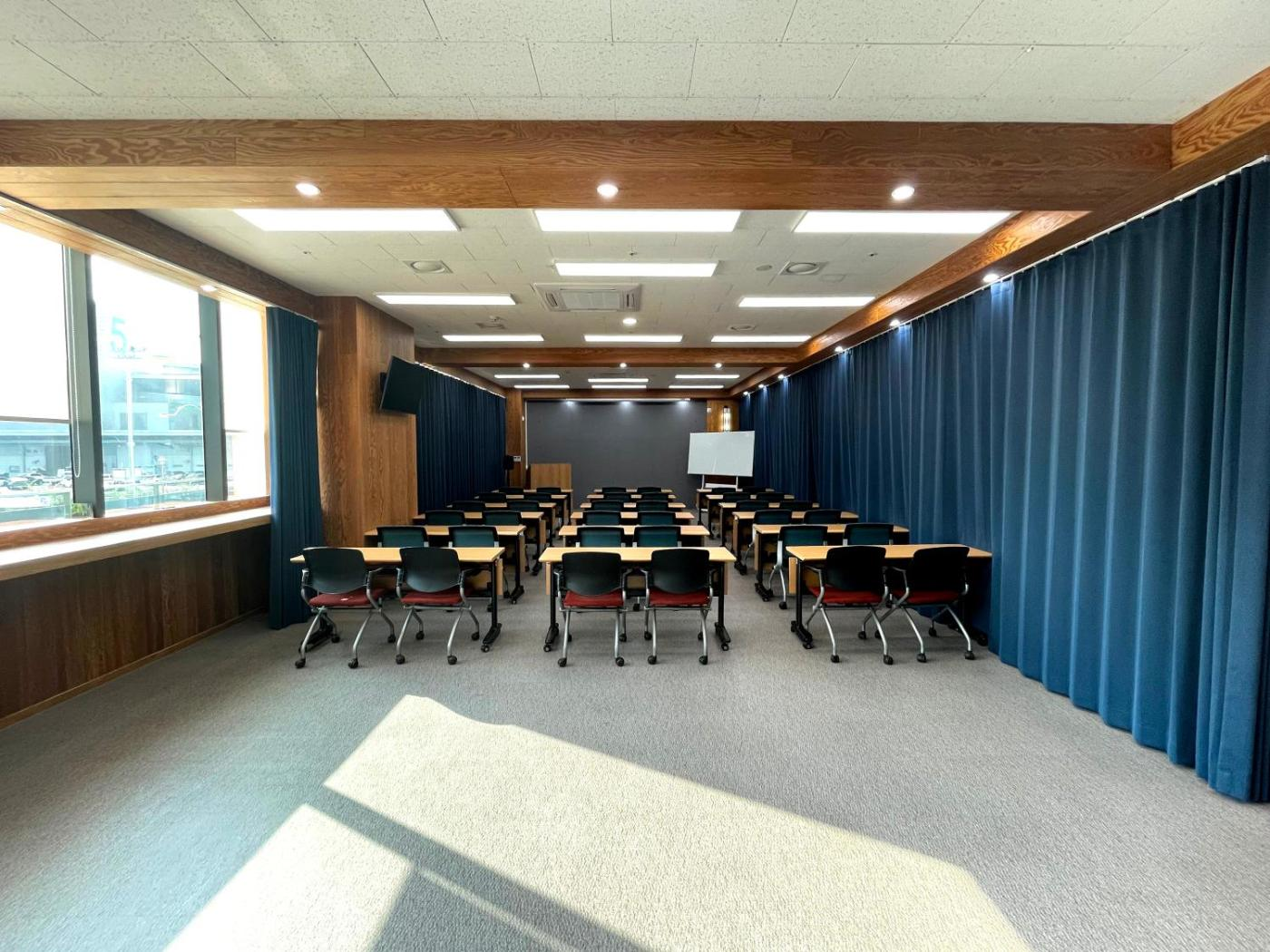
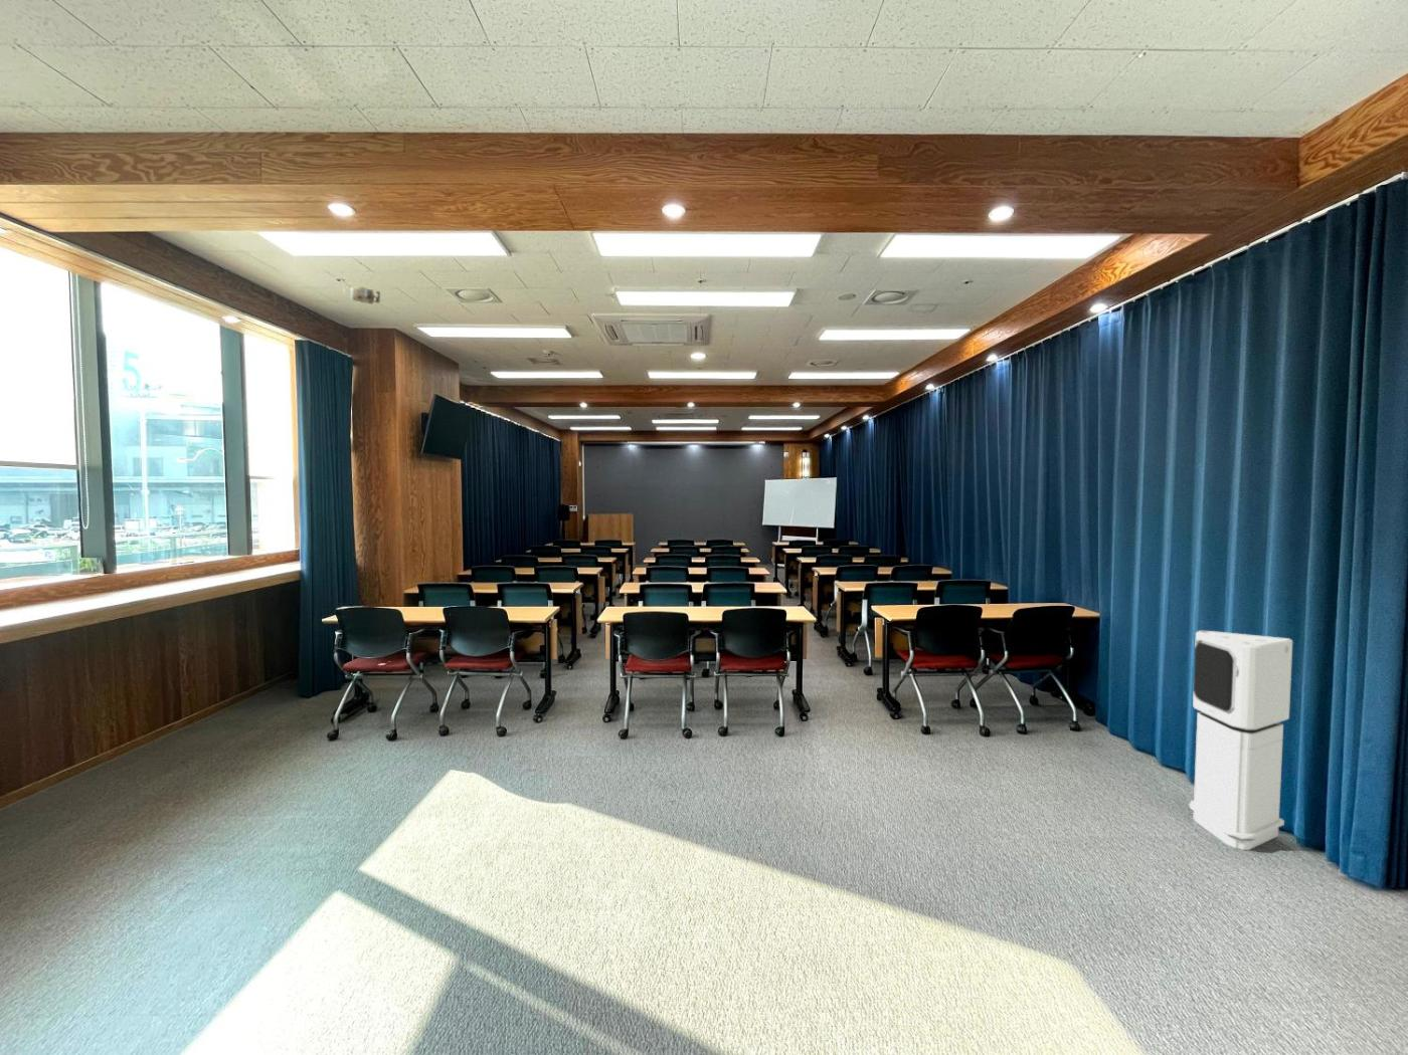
+ air purifier (1247, 737)
+ projector (361, 294)
